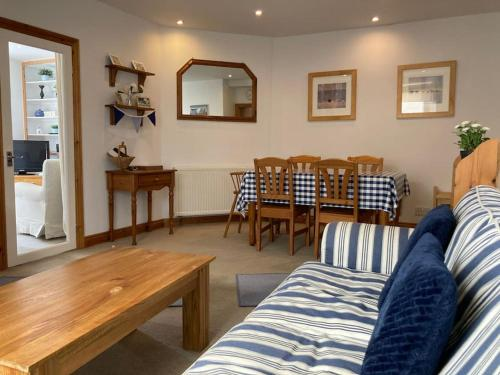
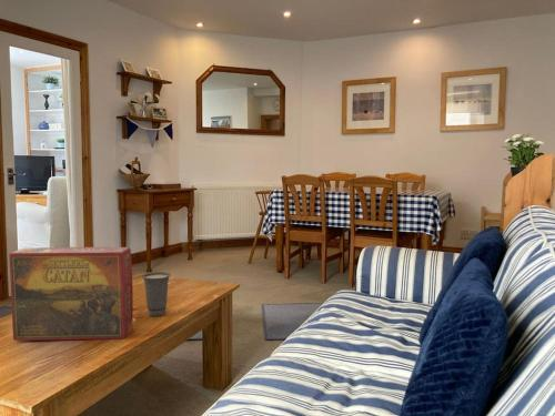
+ cup (157, 294)
+ board game (73, 292)
